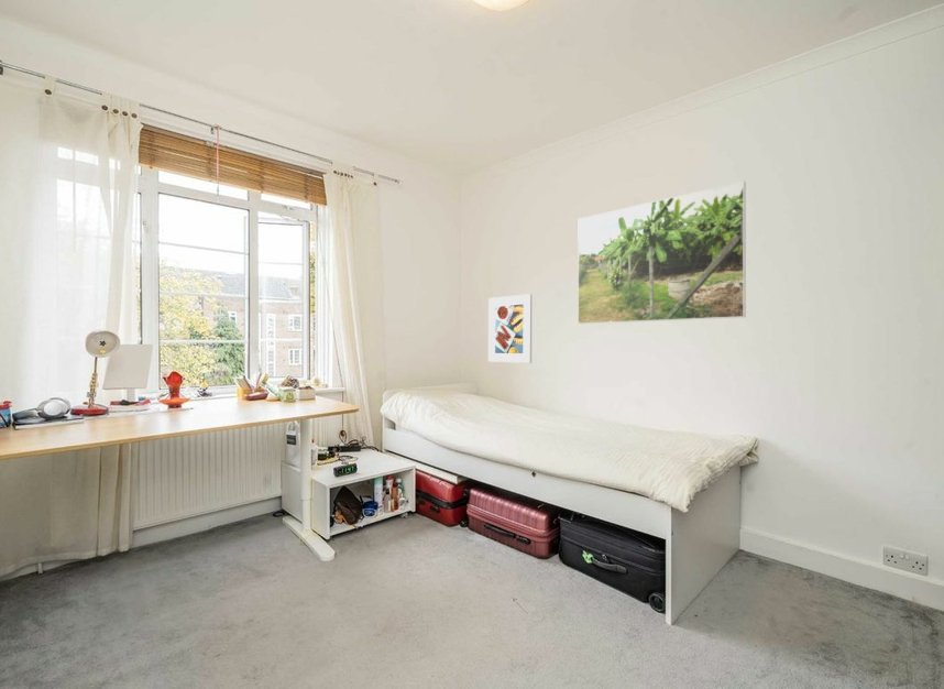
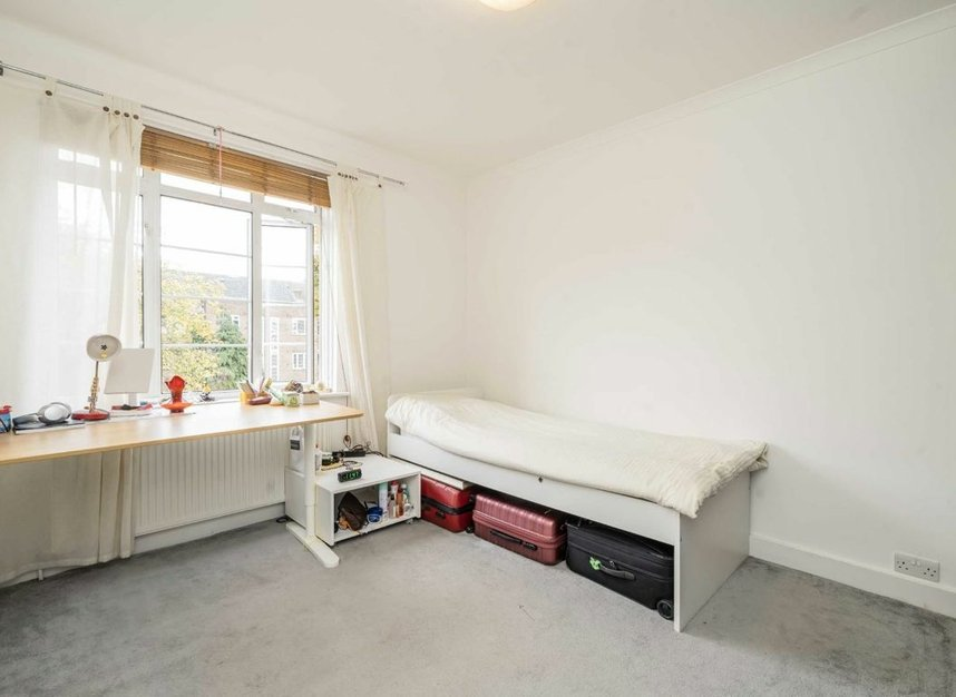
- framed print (650, 261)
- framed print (508, 329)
